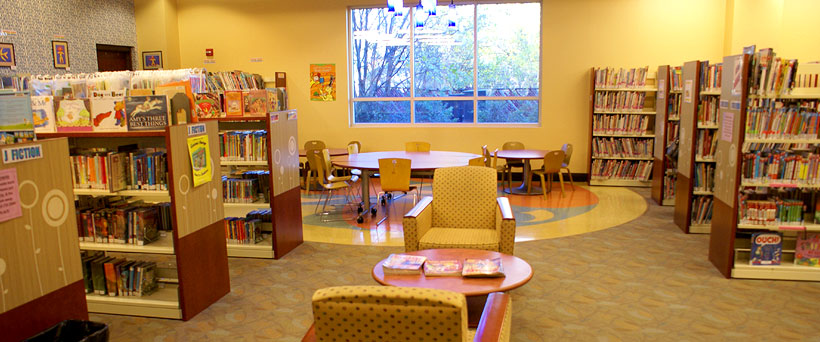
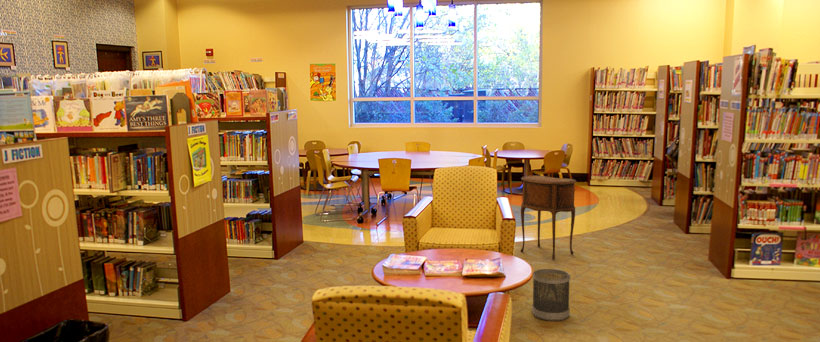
+ side table (540, 216)
+ wastebasket (550, 294)
